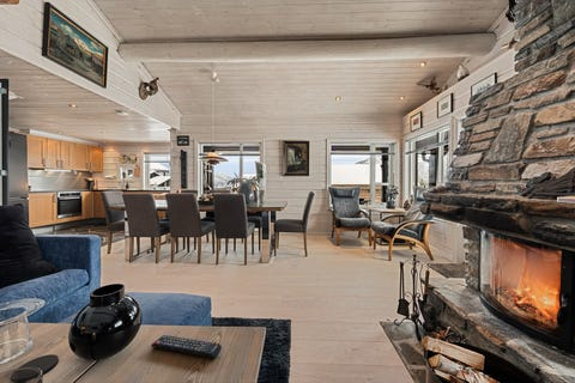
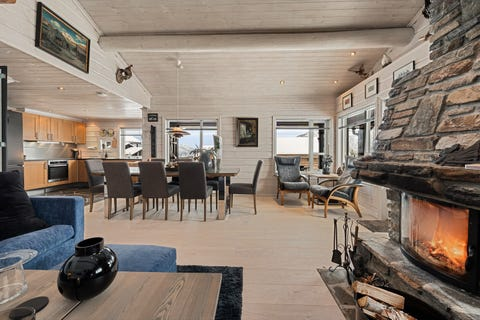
- remote control (186, 346)
